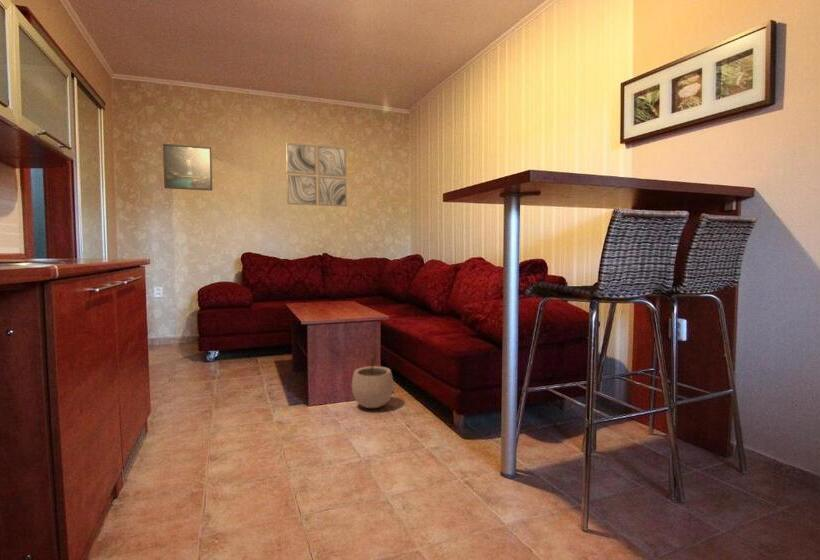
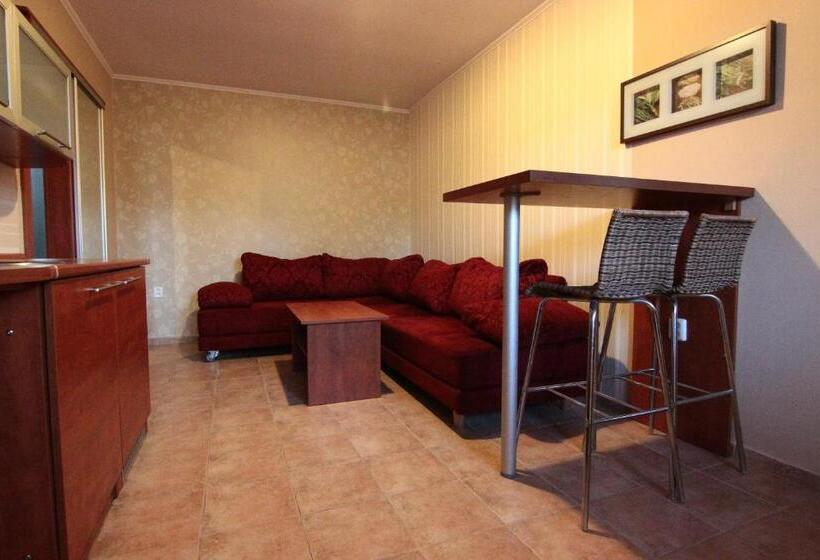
- plant pot (372, 380)
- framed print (188, 167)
- wall art (316, 176)
